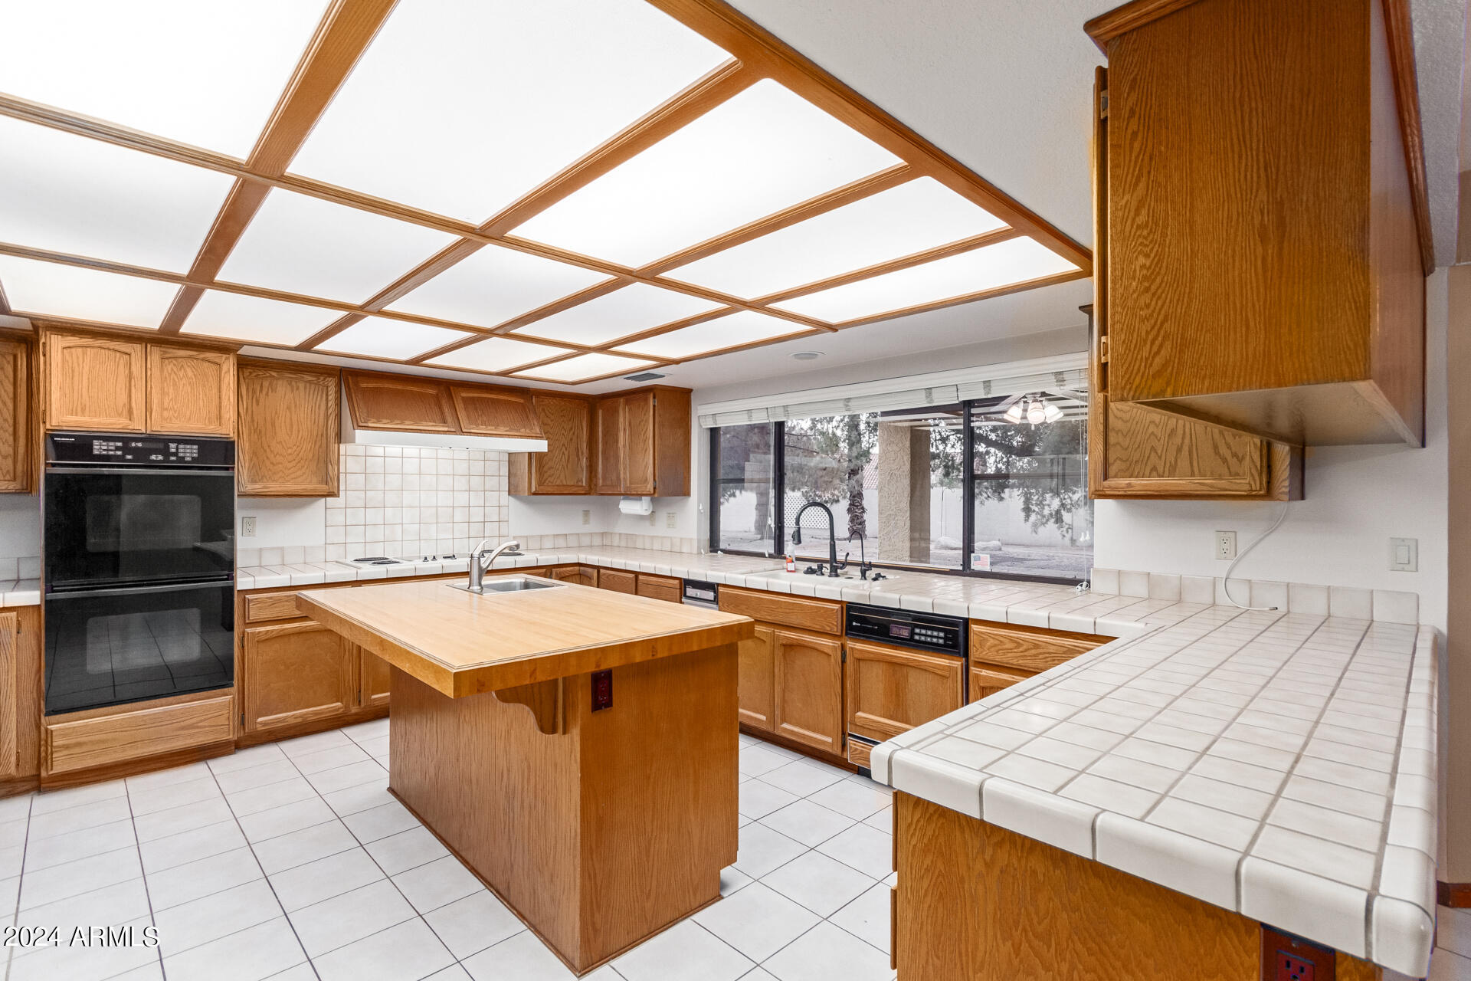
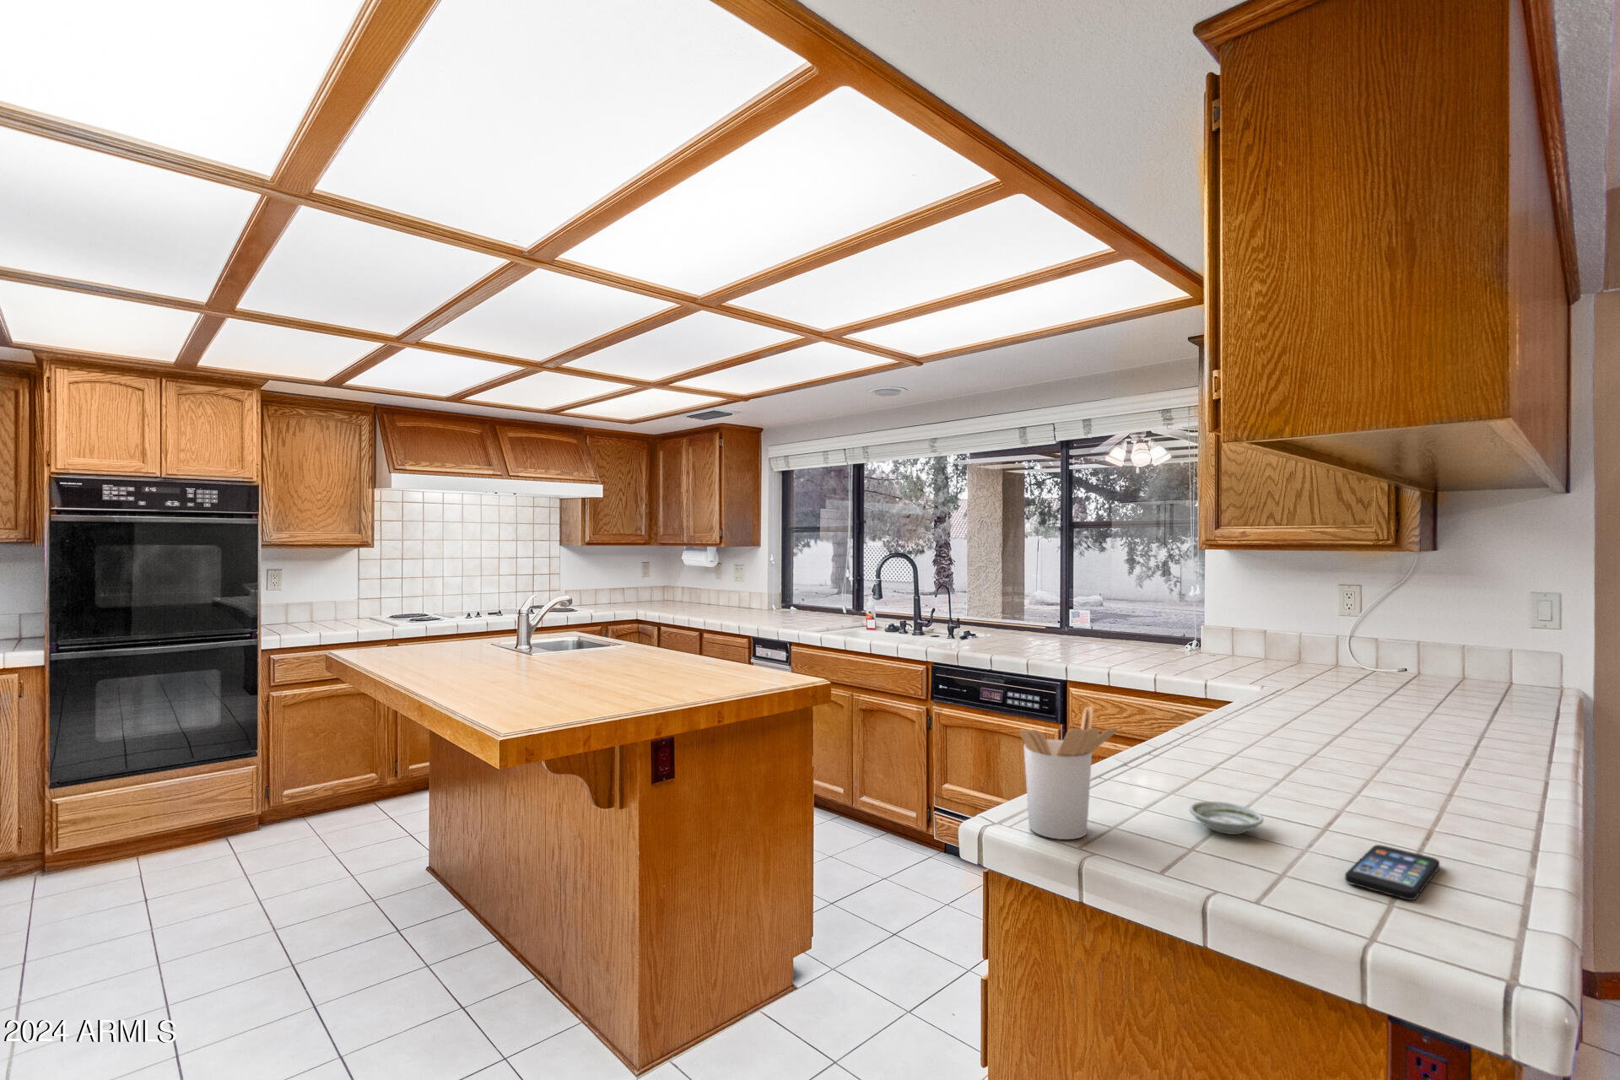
+ saucer (1225, 820)
+ utensil holder (1068, 773)
+ smartphone (1393, 870)
